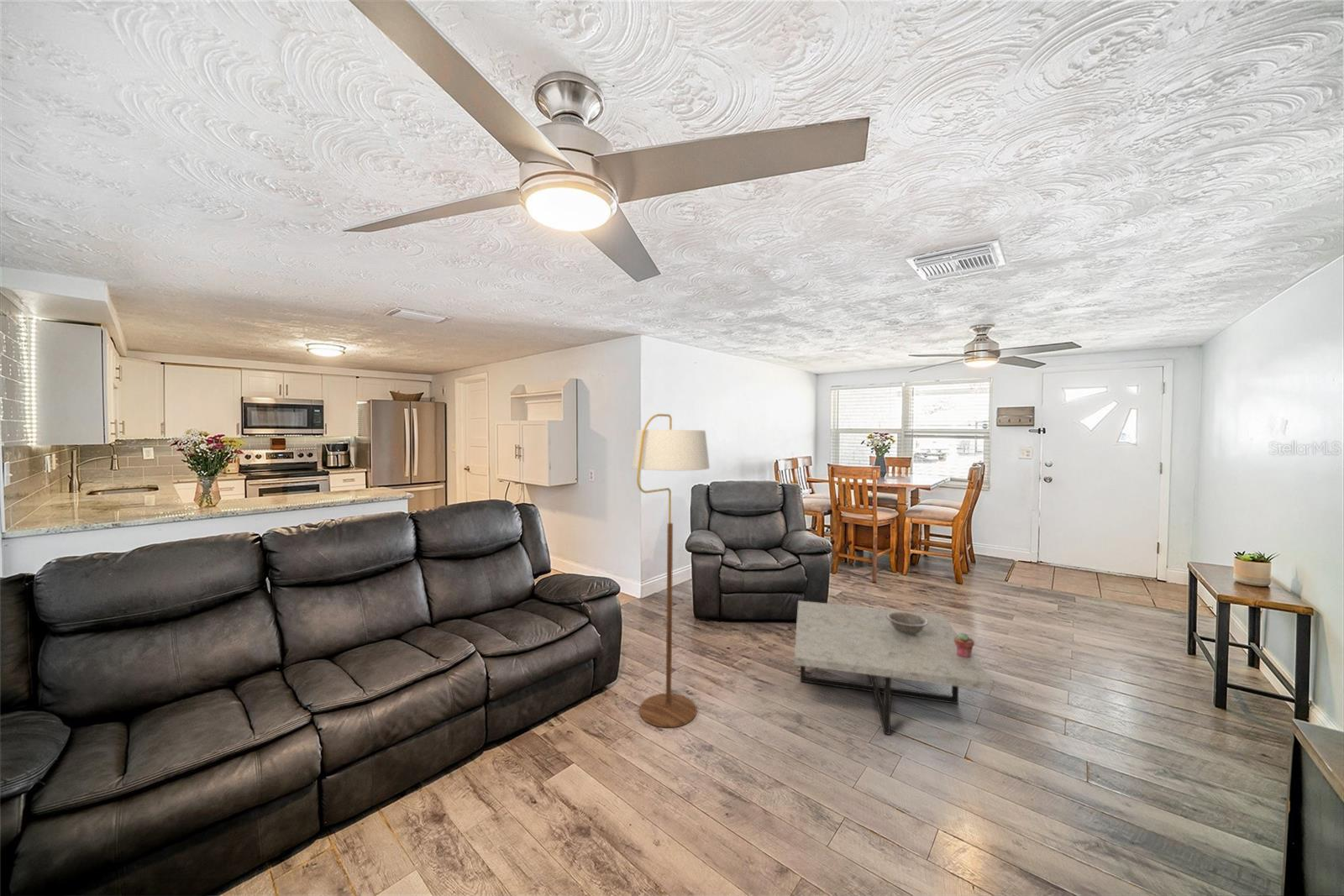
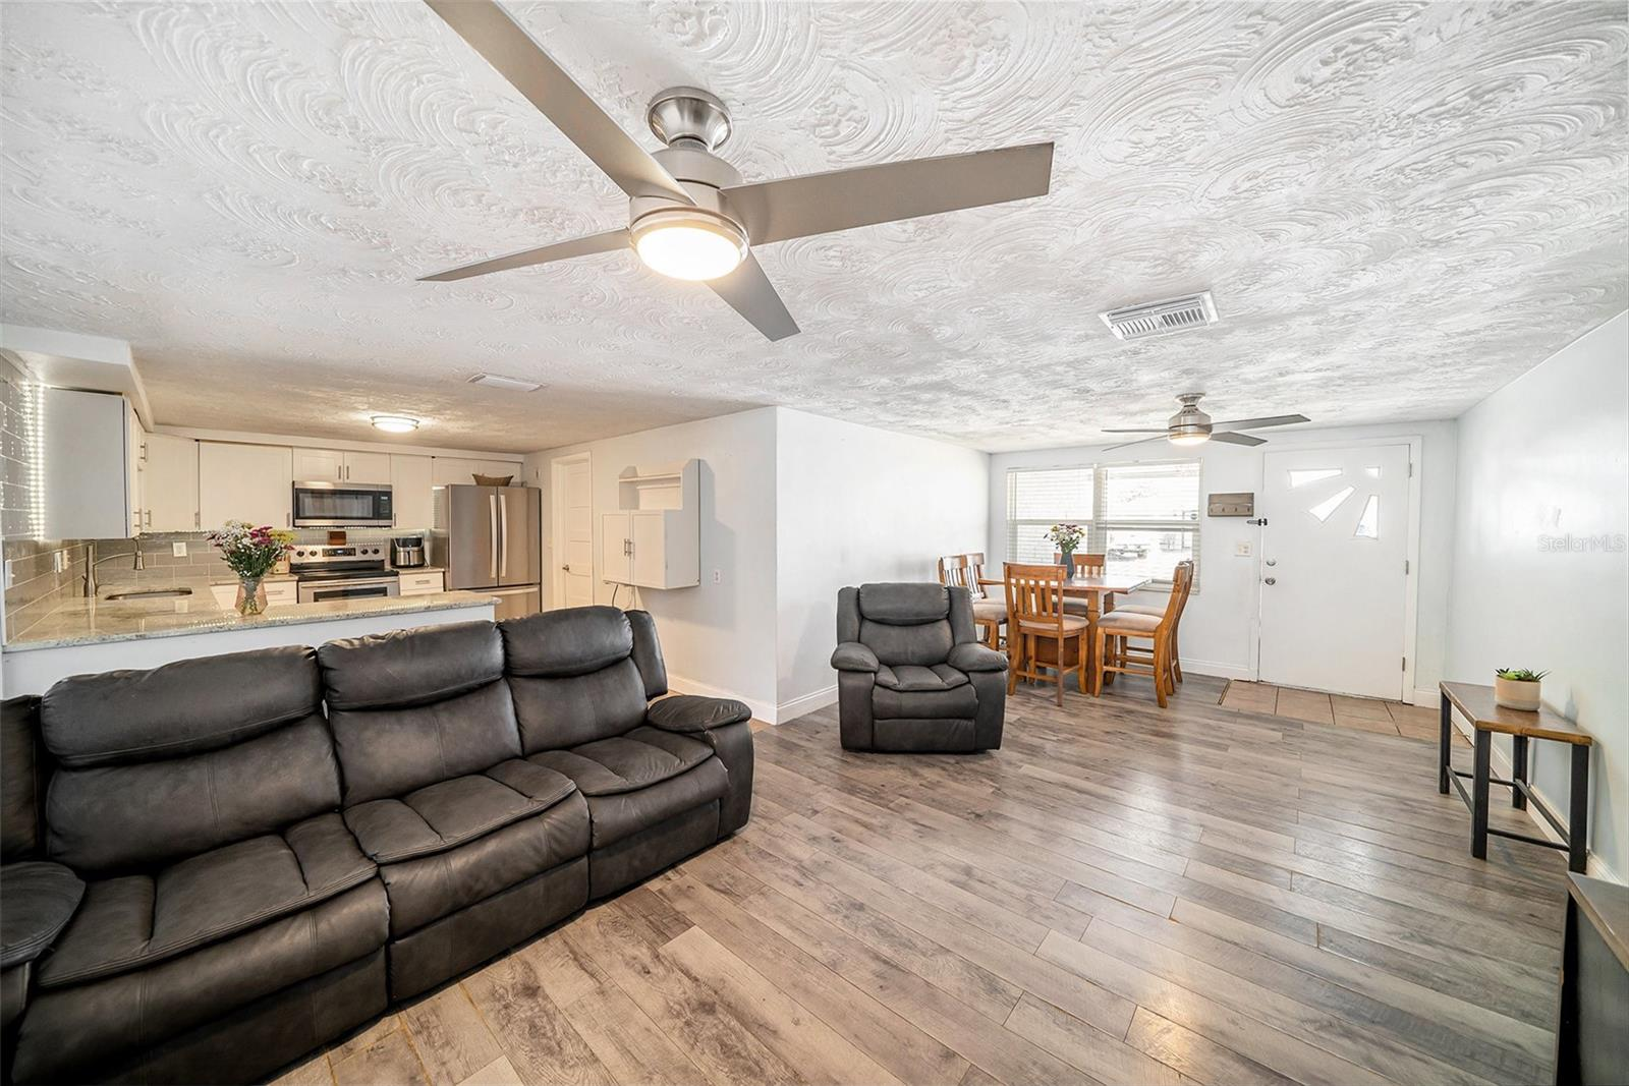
- floor lamp (667, 564)
- potted succulent (963, 643)
- decorative bowl (906, 625)
- coffee table (876, 662)
